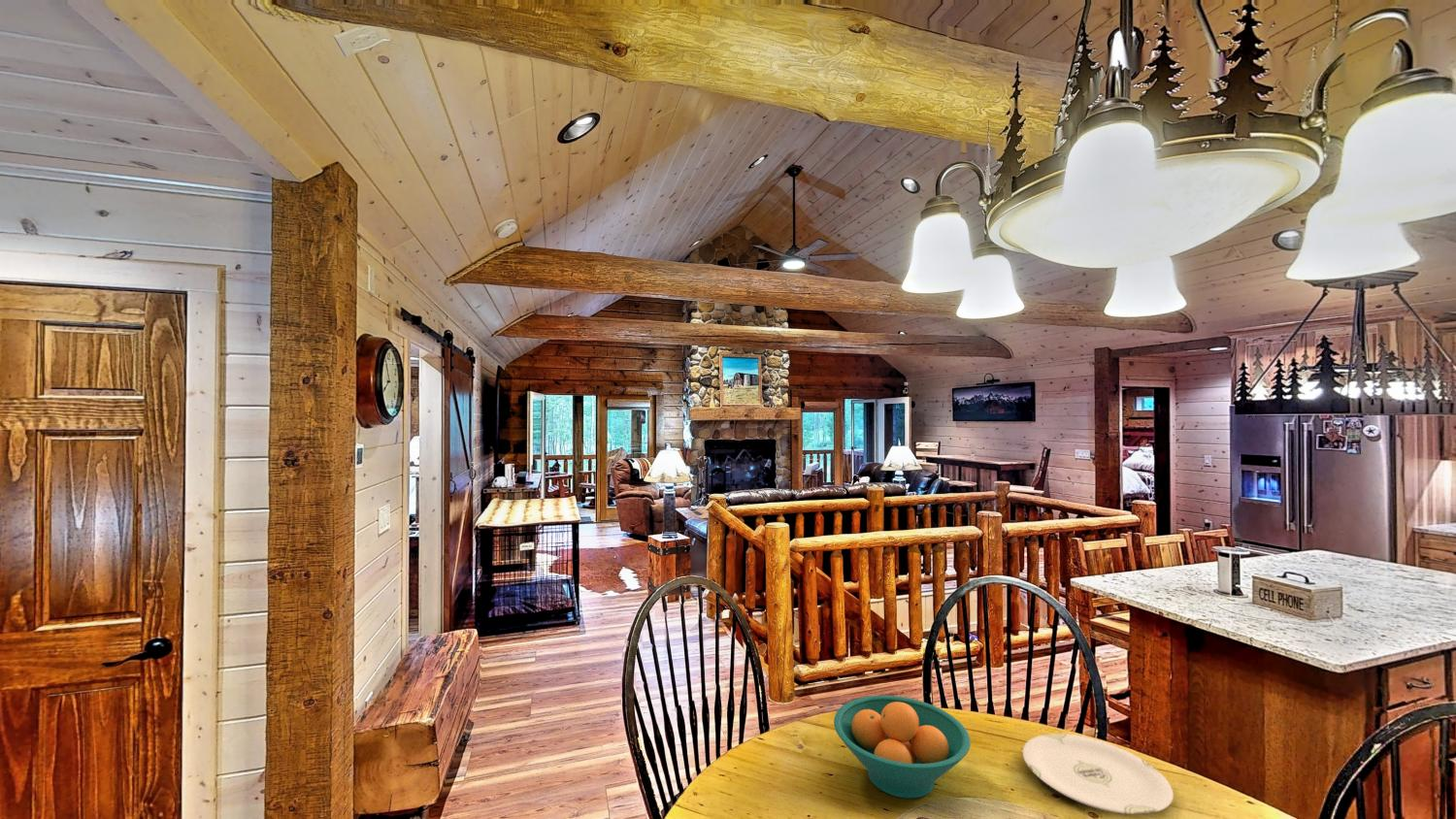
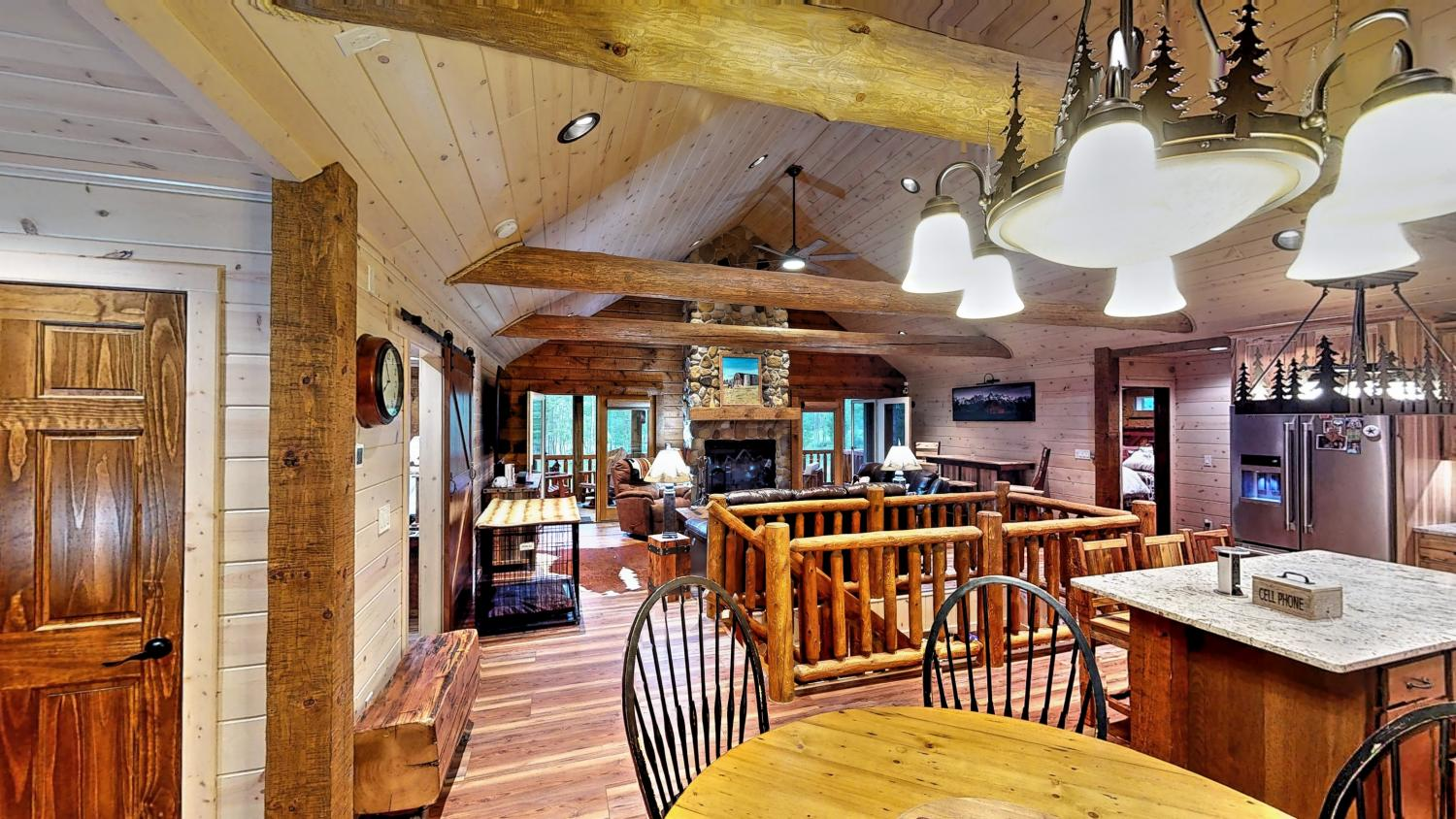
- plate (1093, 773)
- fruit bowl (900, 740)
